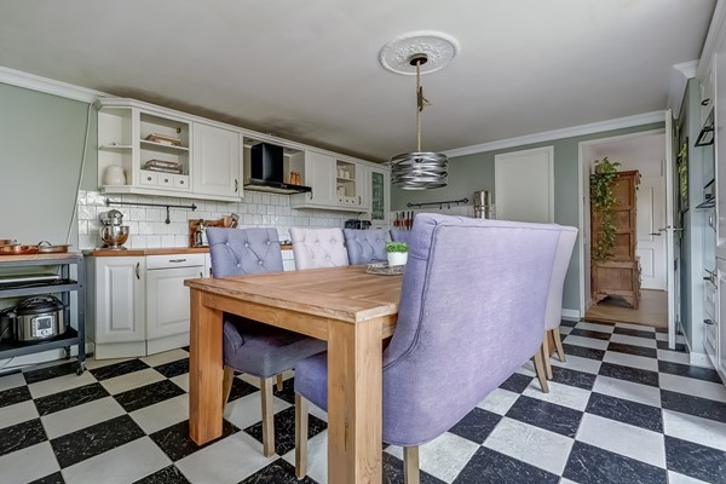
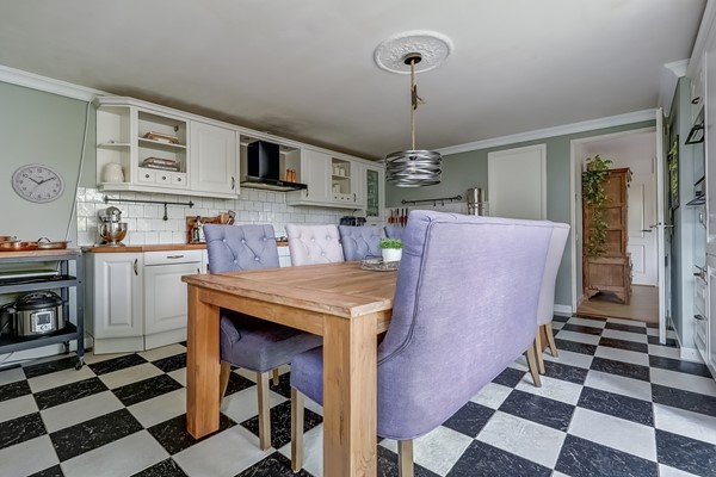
+ wall clock (38, 182)
